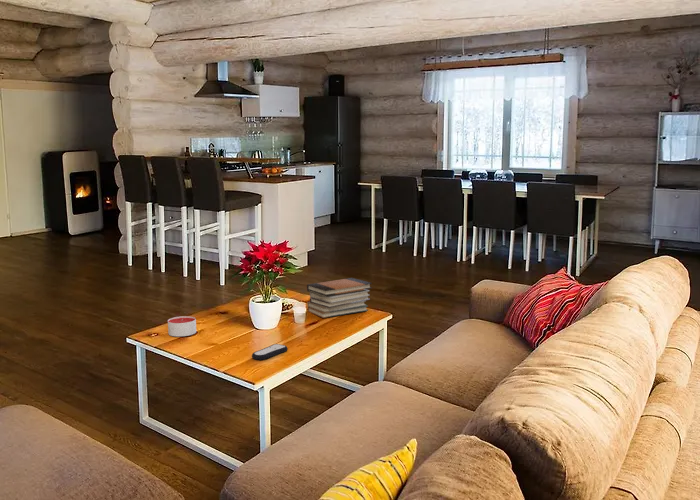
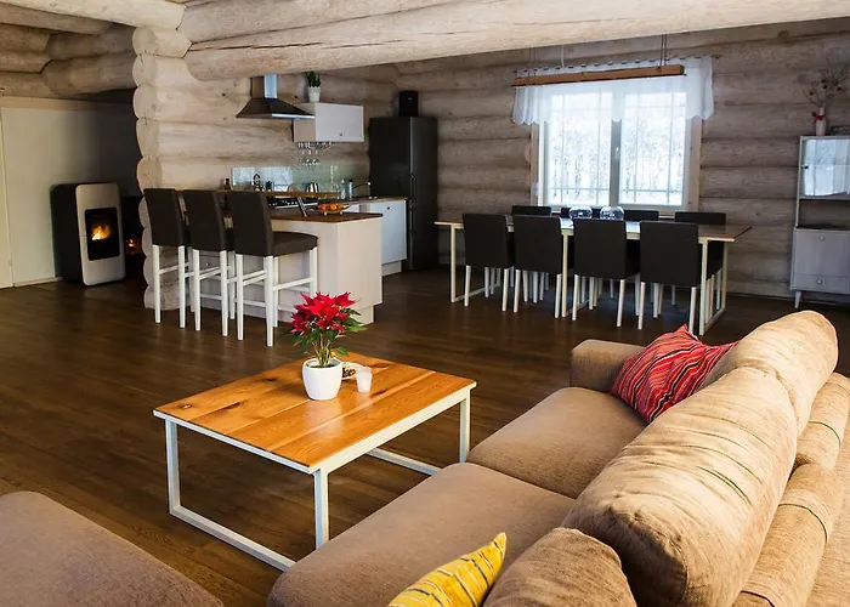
- remote control (269, 351)
- book stack (339, 297)
- candle (182, 325)
